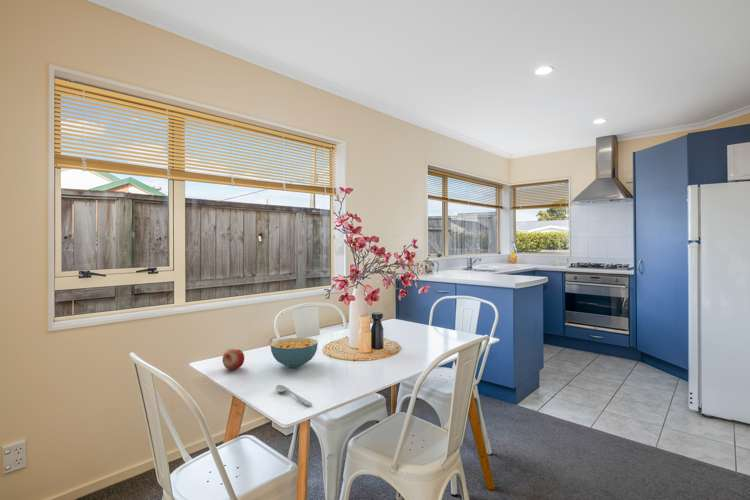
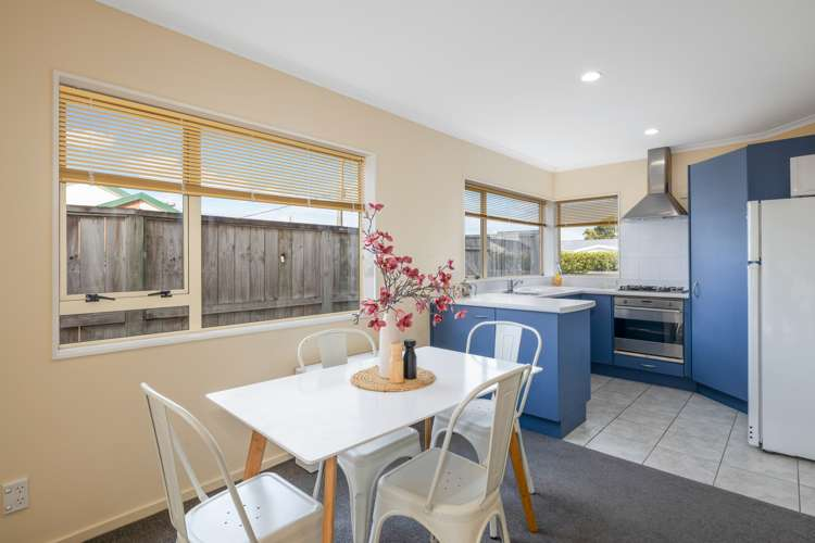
- cereal bowl (294, 354)
- fruit (233, 358)
- spoon (293, 394)
